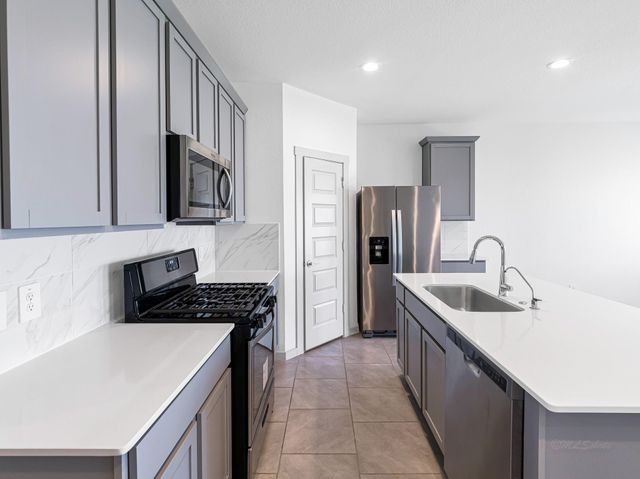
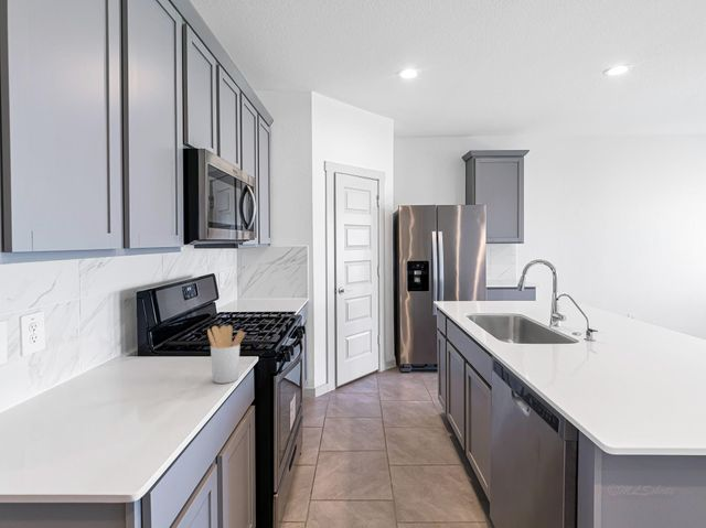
+ utensil holder (224, 352)
